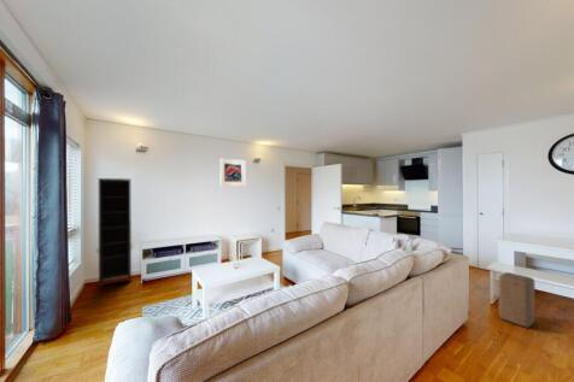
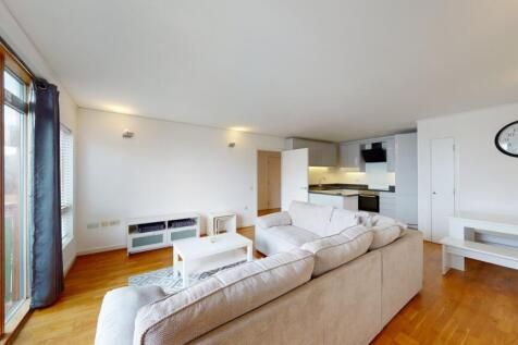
- bookcase (115, 230)
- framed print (233, 172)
- stool (516, 298)
